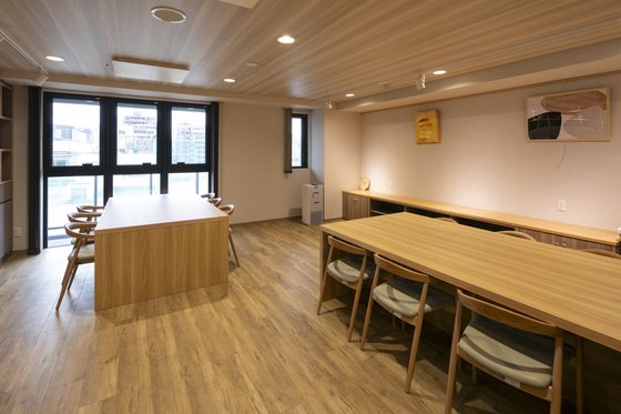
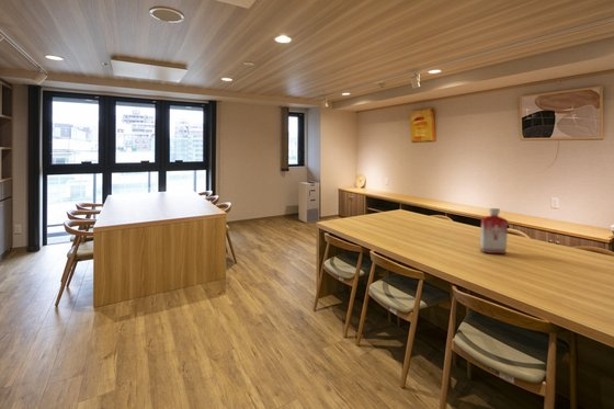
+ bottle (493, 230)
